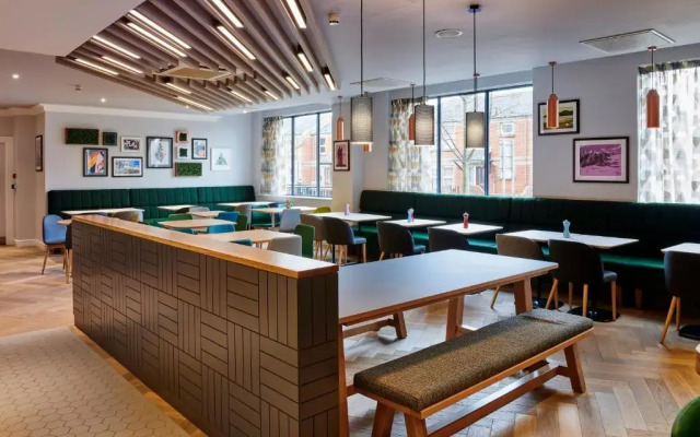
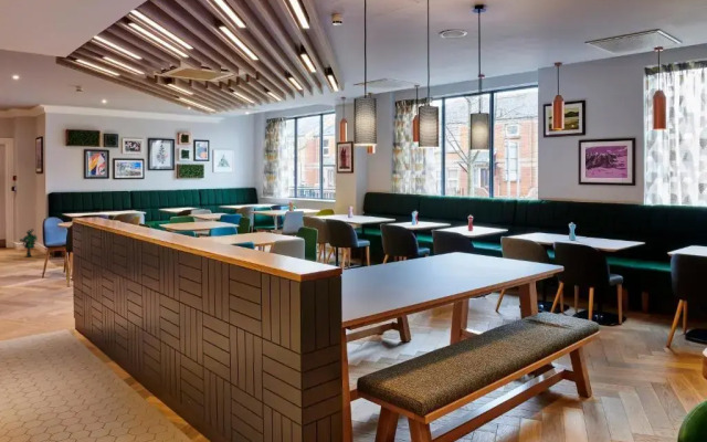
+ decorative plant (28, 242)
